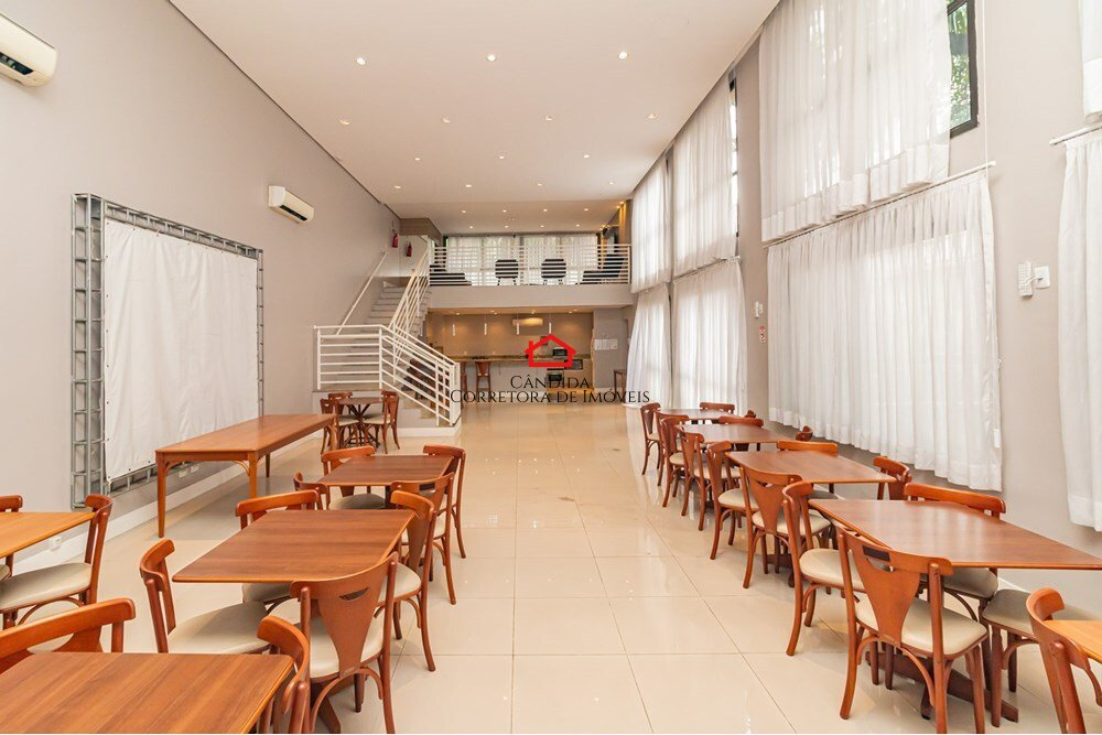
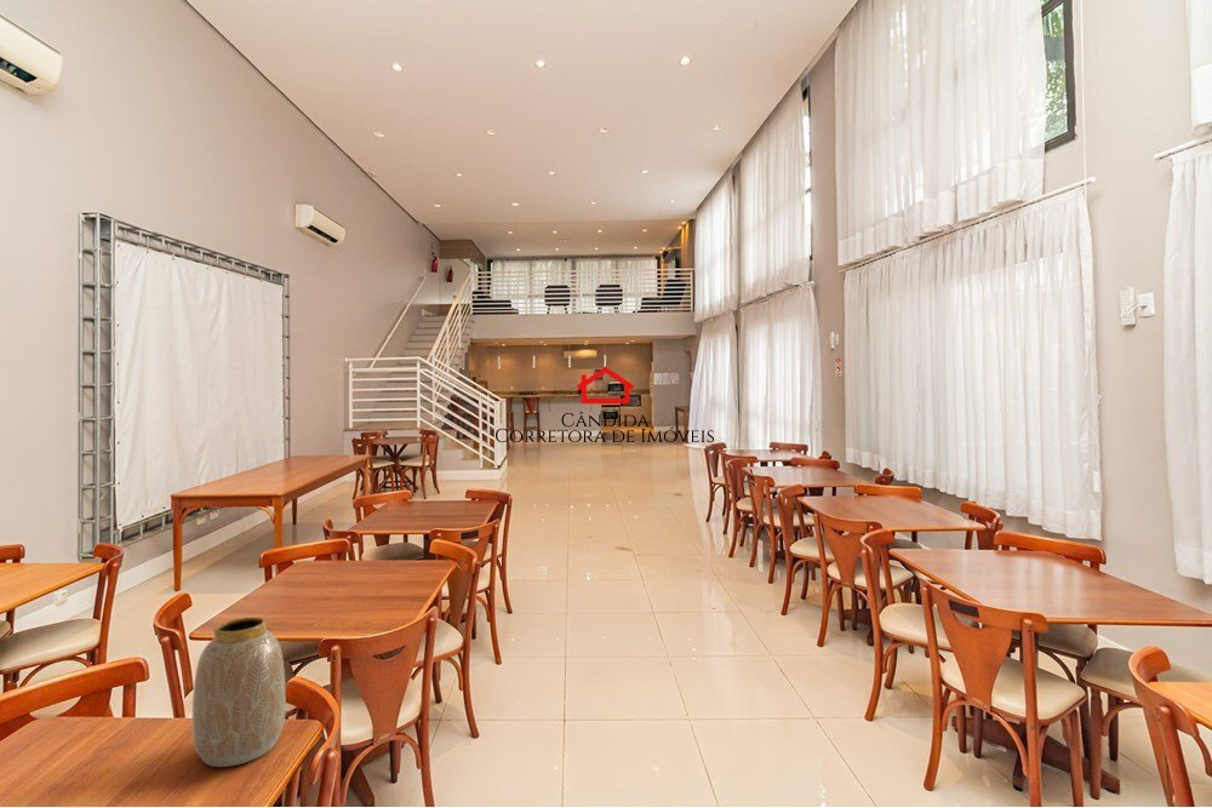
+ vase (240, 687)
